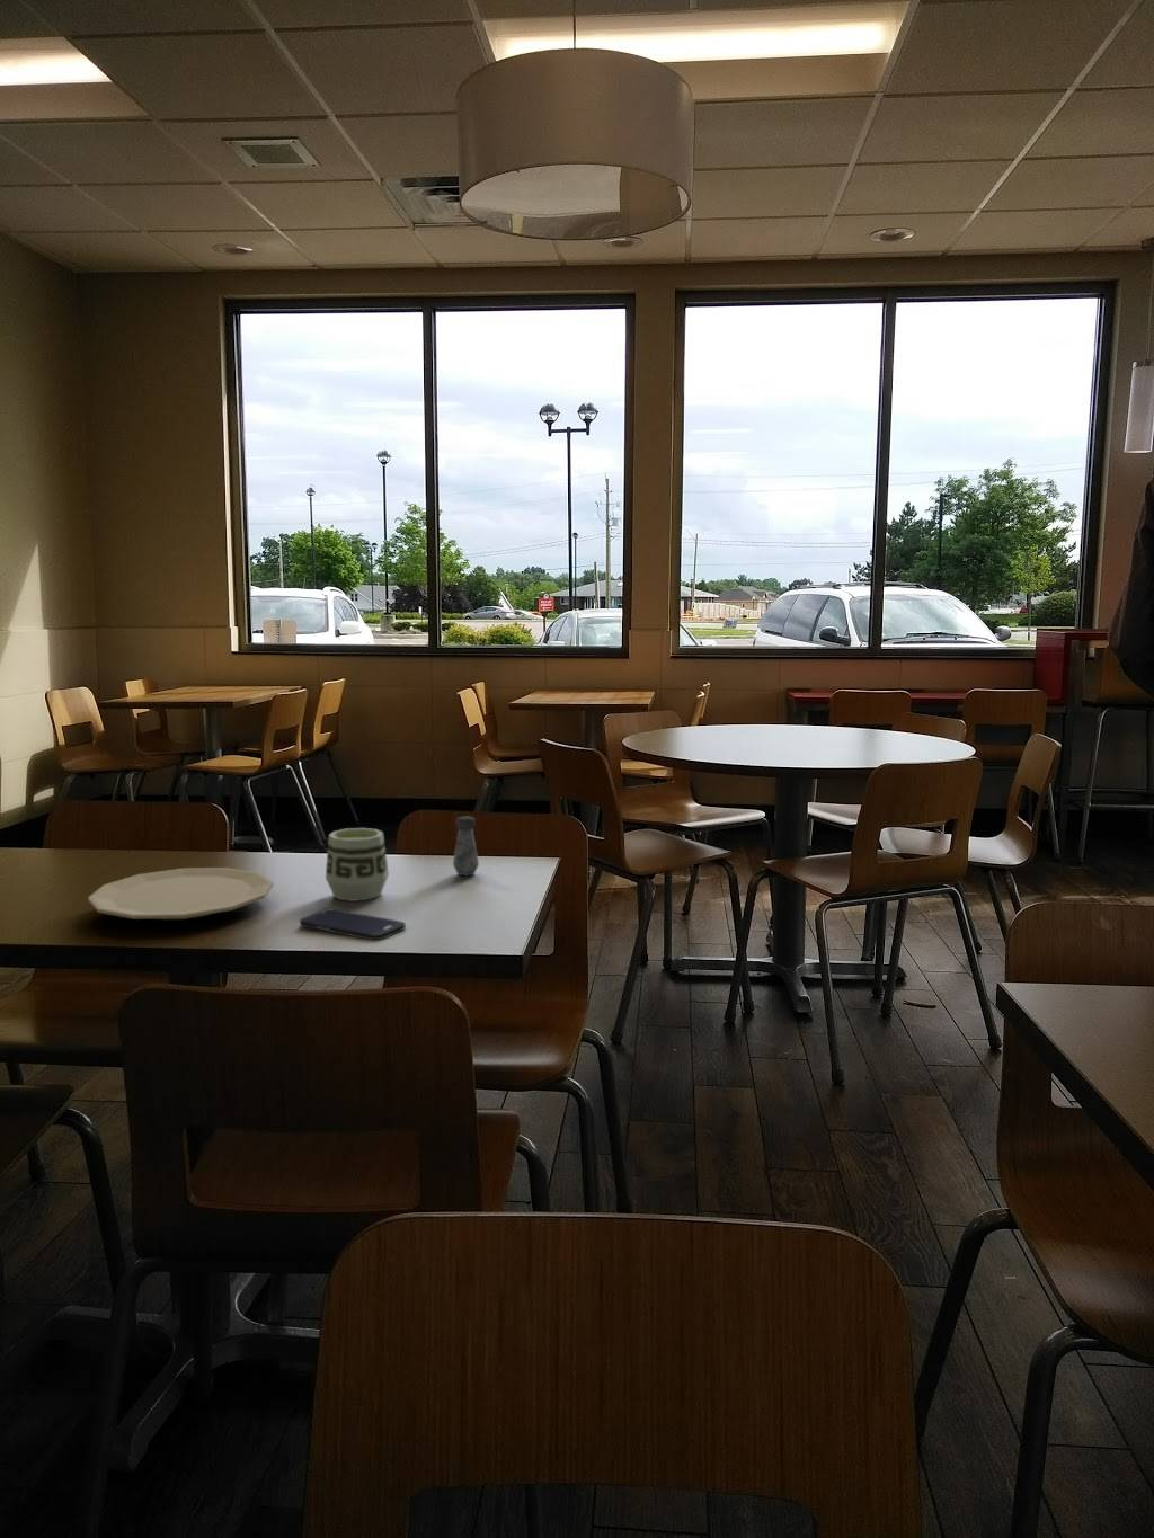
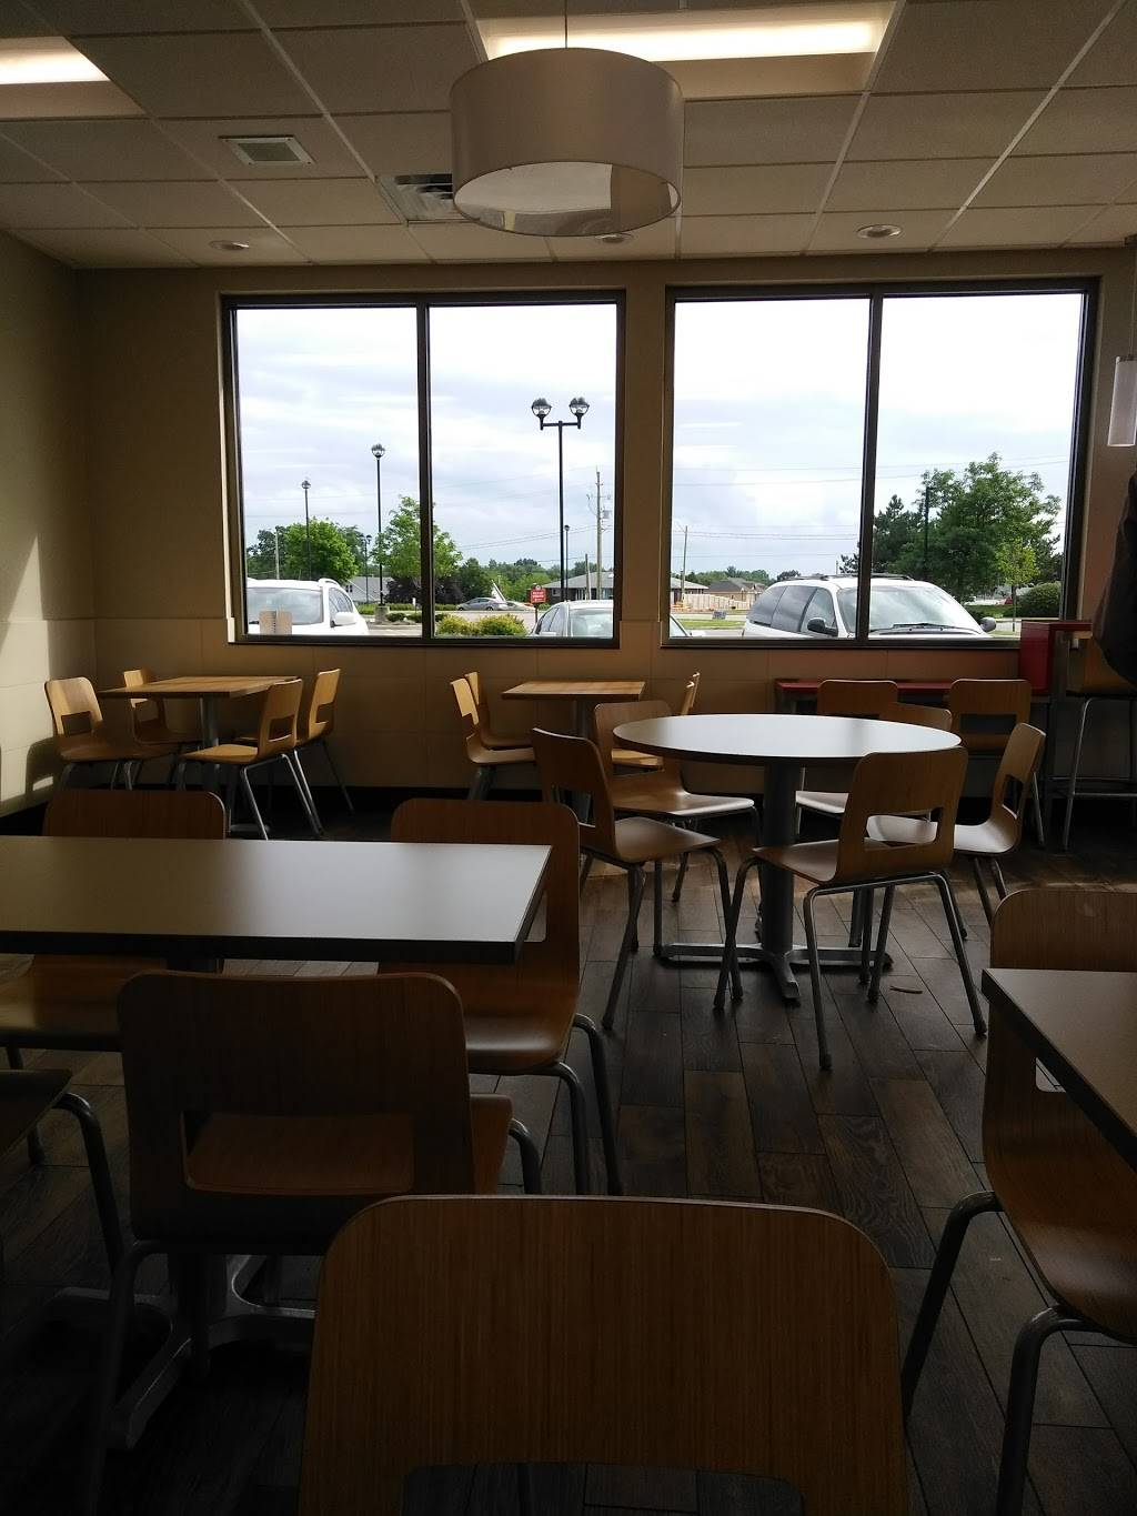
- salt shaker (465, 845)
- cup (356, 864)
- smartphone (352, 922)
- plate (183, 898)
